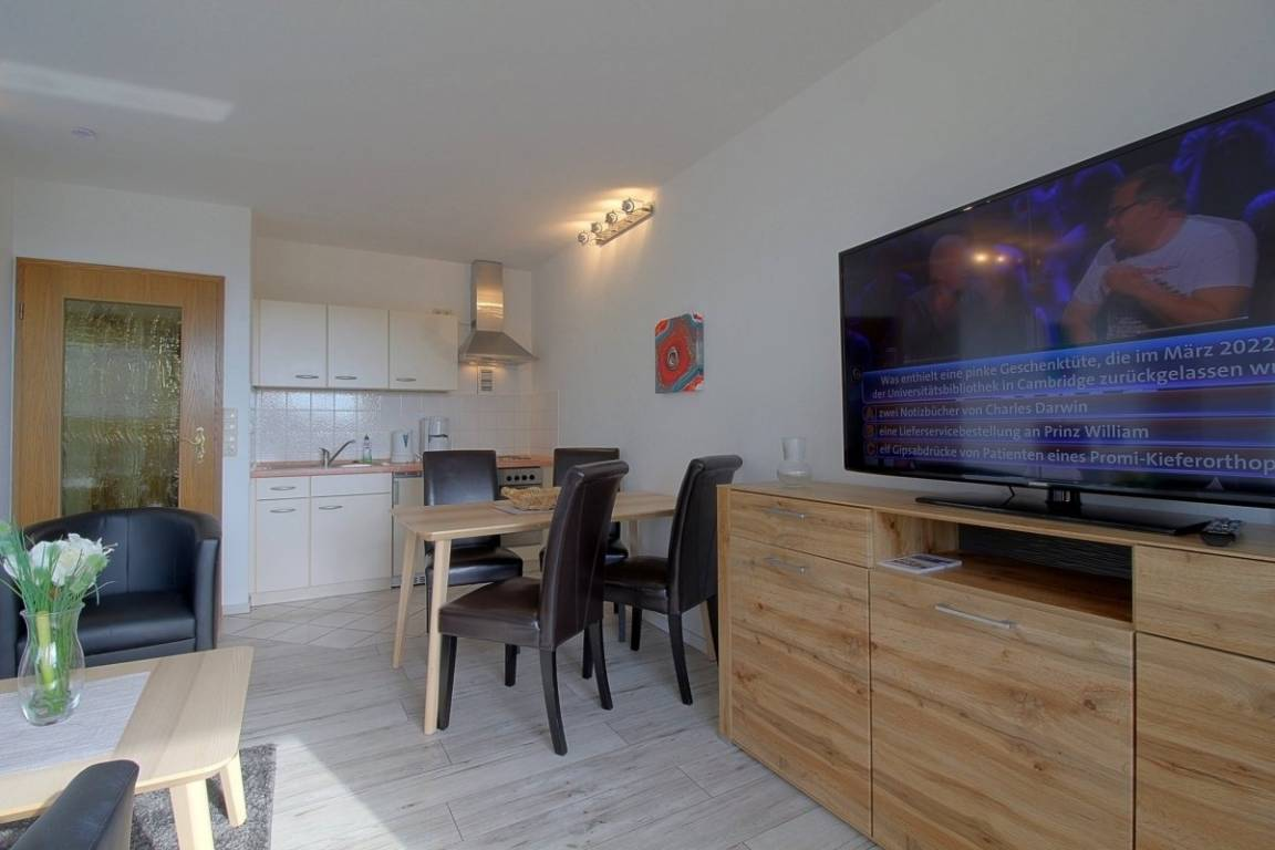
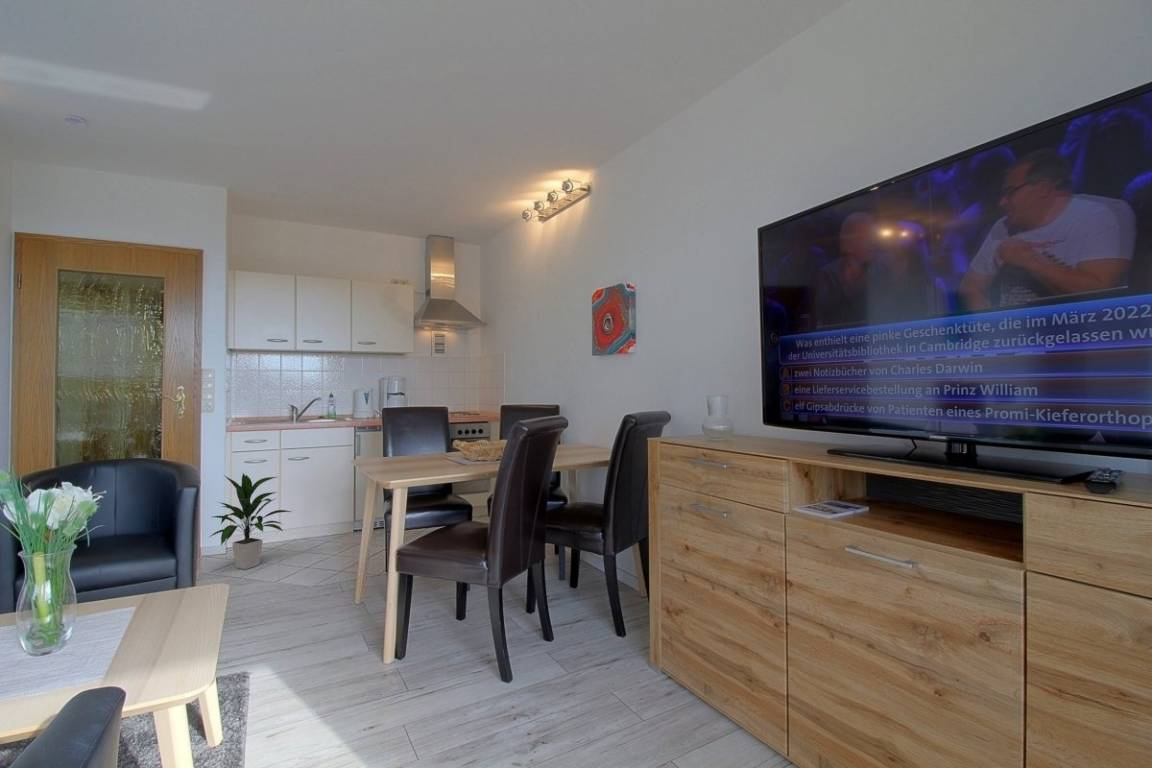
+ indoor plant (247, 518)
